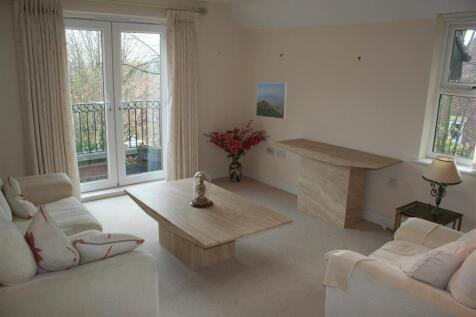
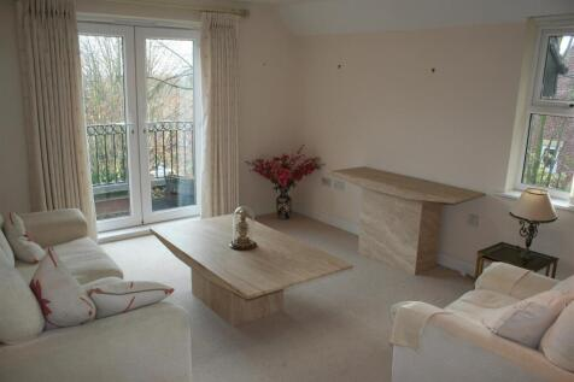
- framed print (270, 100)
